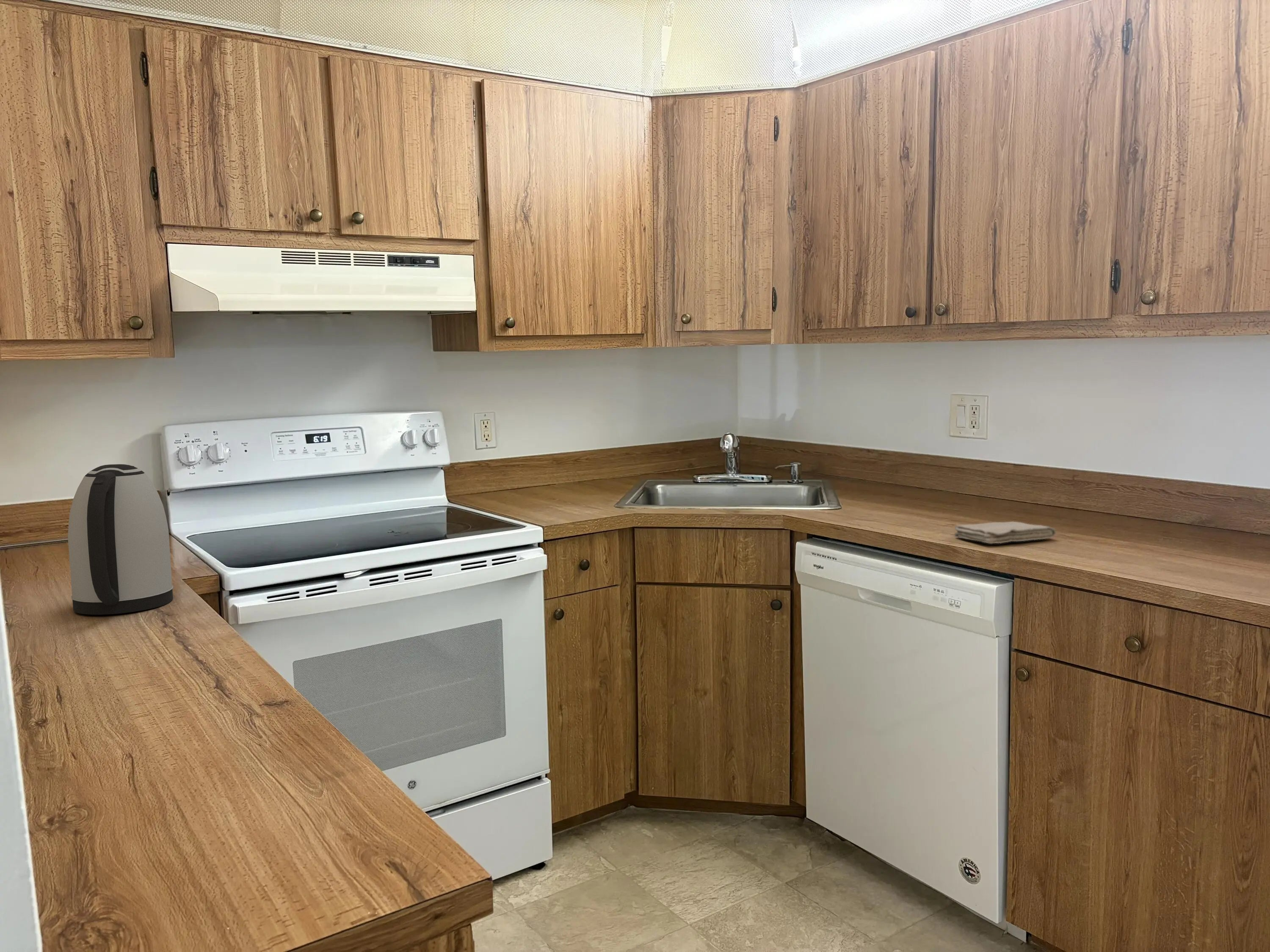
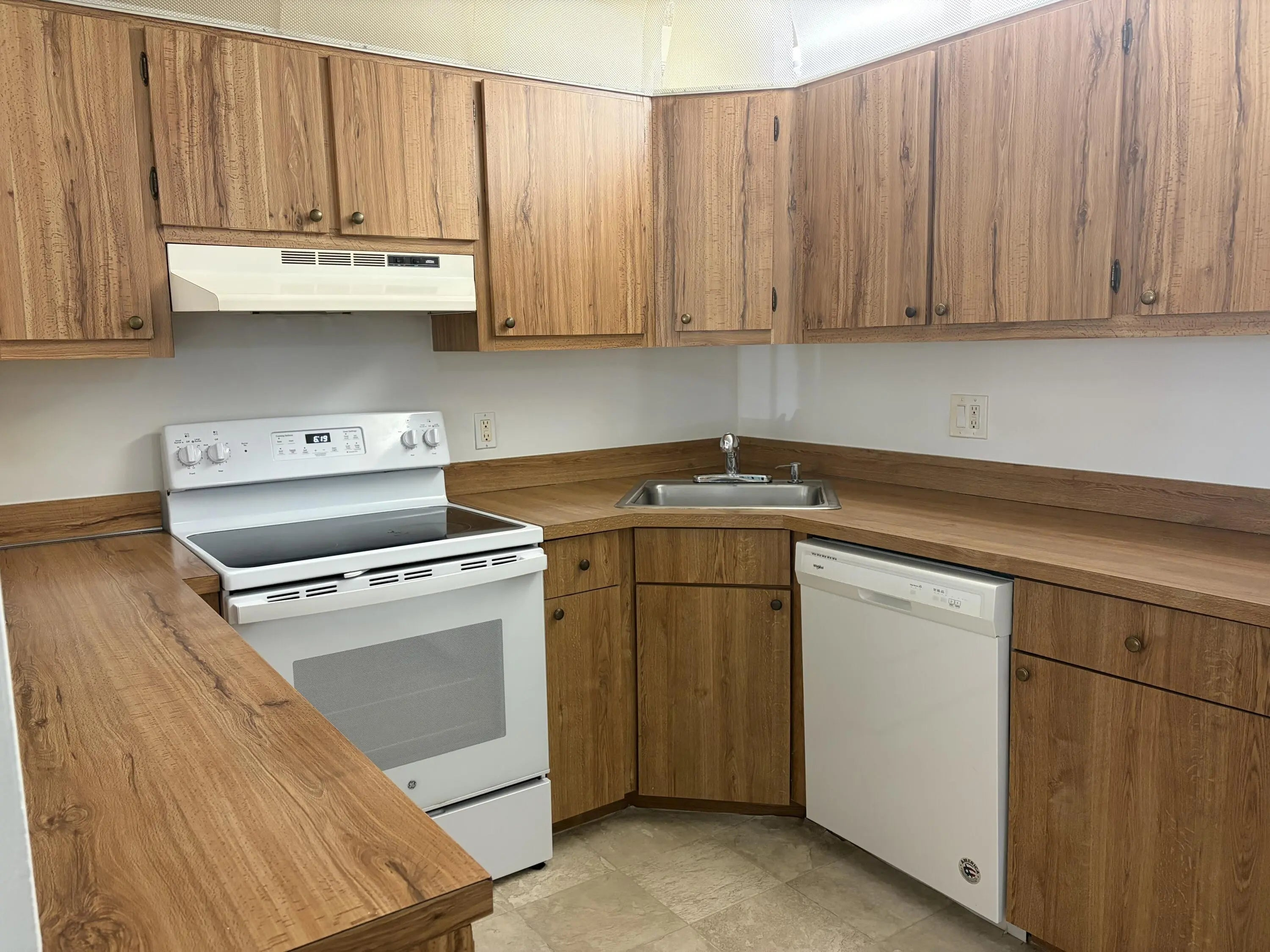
- kettle (114, 537)
- washcloth (1003, 531)
